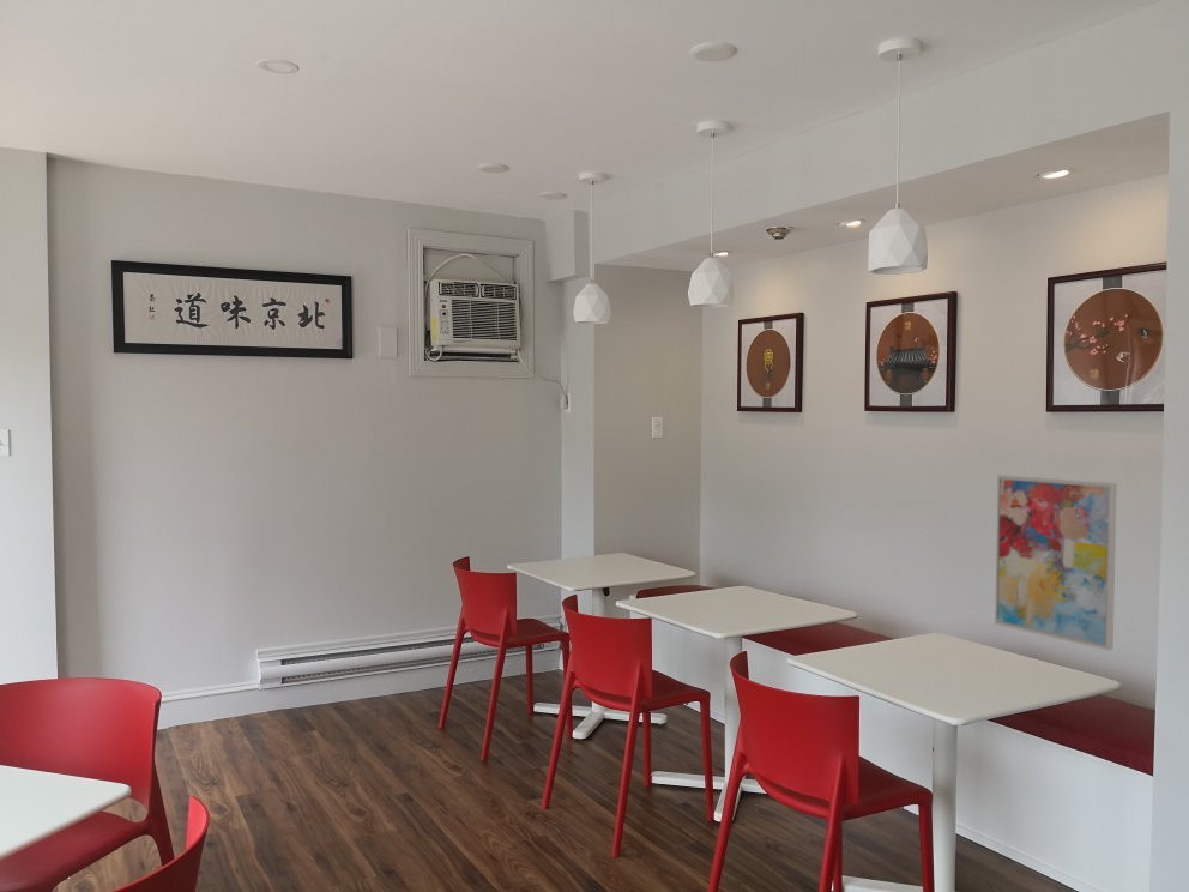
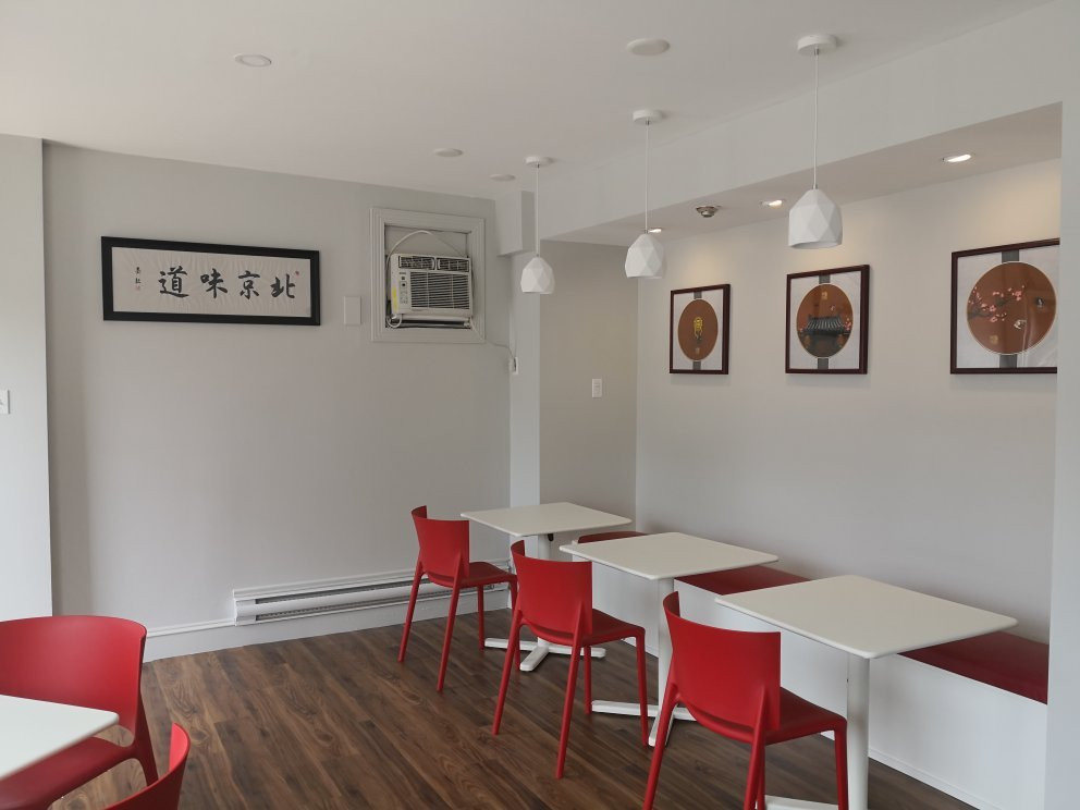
- wall art (1051, 558)
